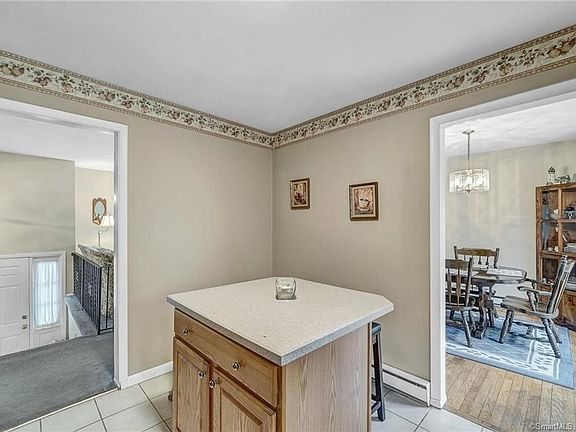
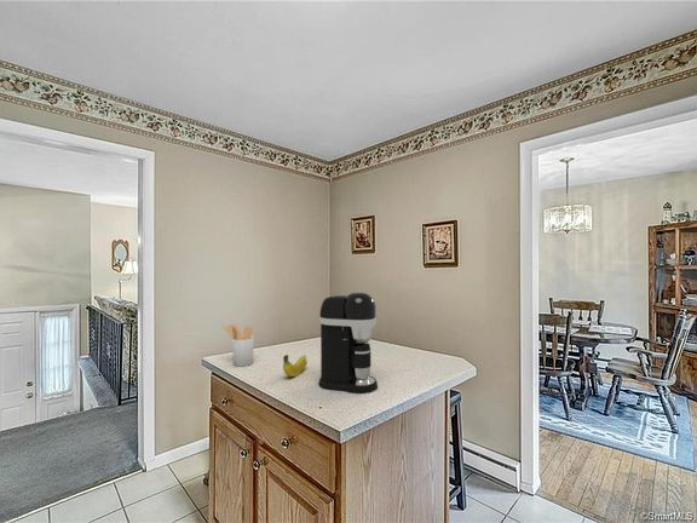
+ coffee maker (347, 338)
+ utensil holder (238, 344)
+ fruit (295, 363)
